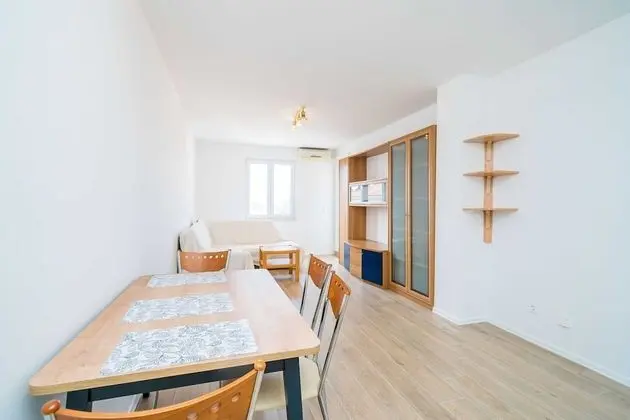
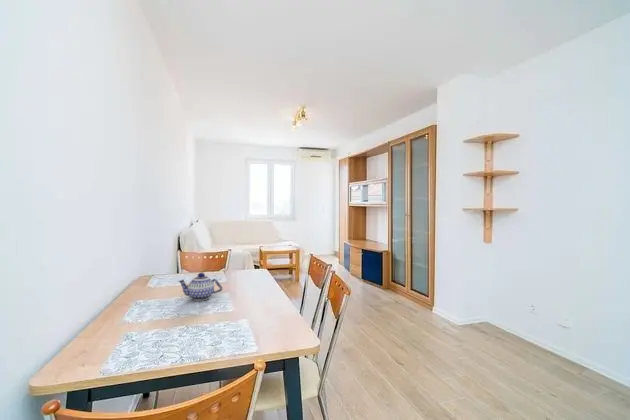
+ teapot (200, 285)
